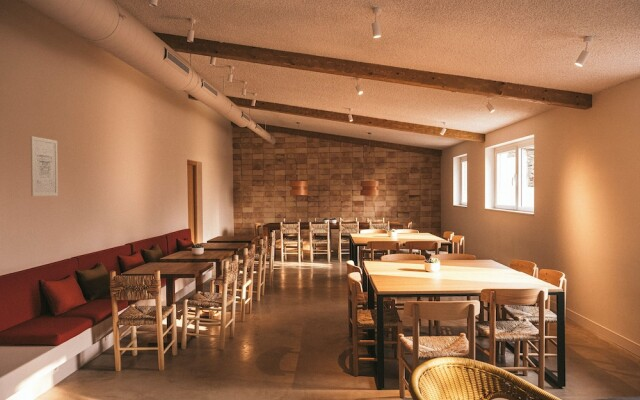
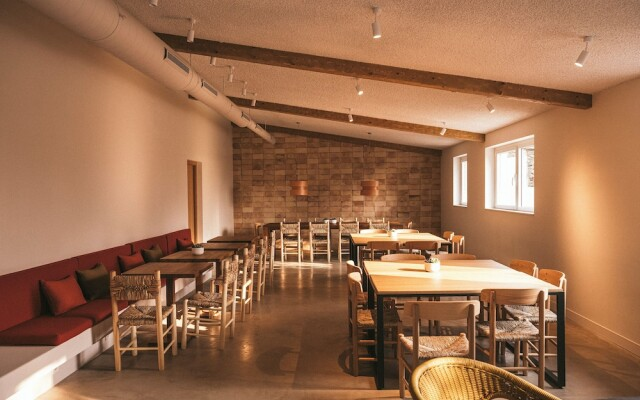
- wall art (44, 167)
